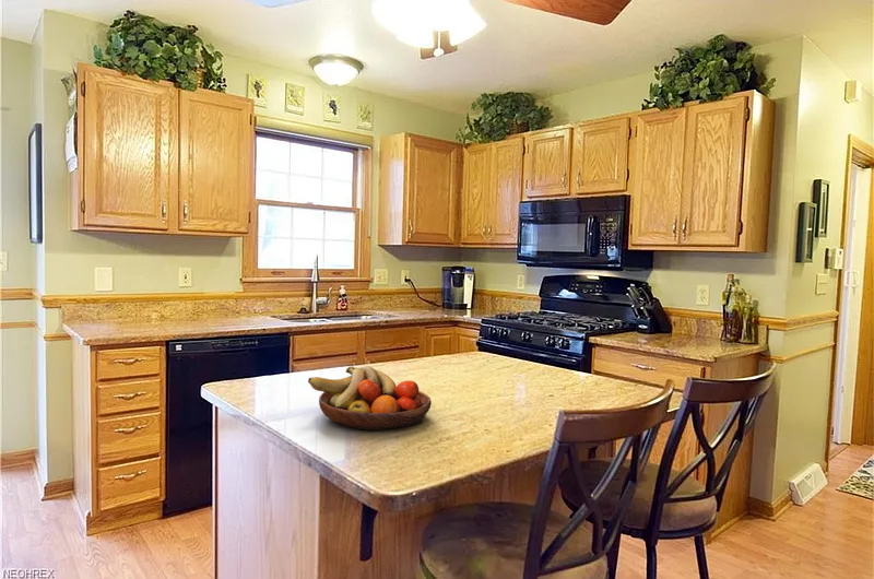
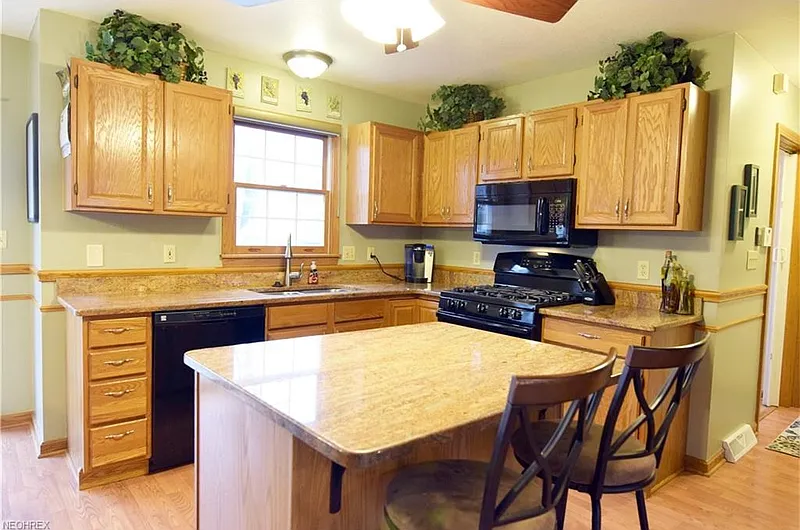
- fruit bowl (375, 393)
